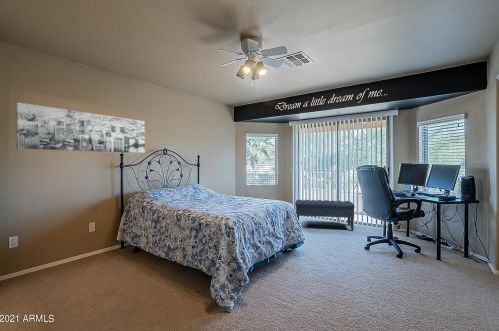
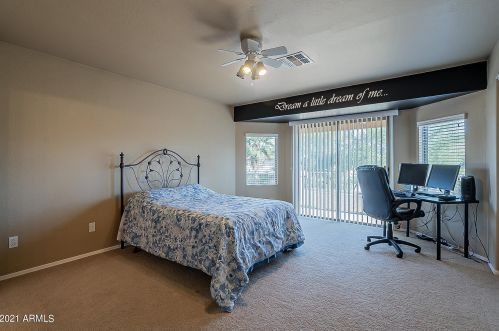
- bench (323, 213)
- wall art (92, 132)
